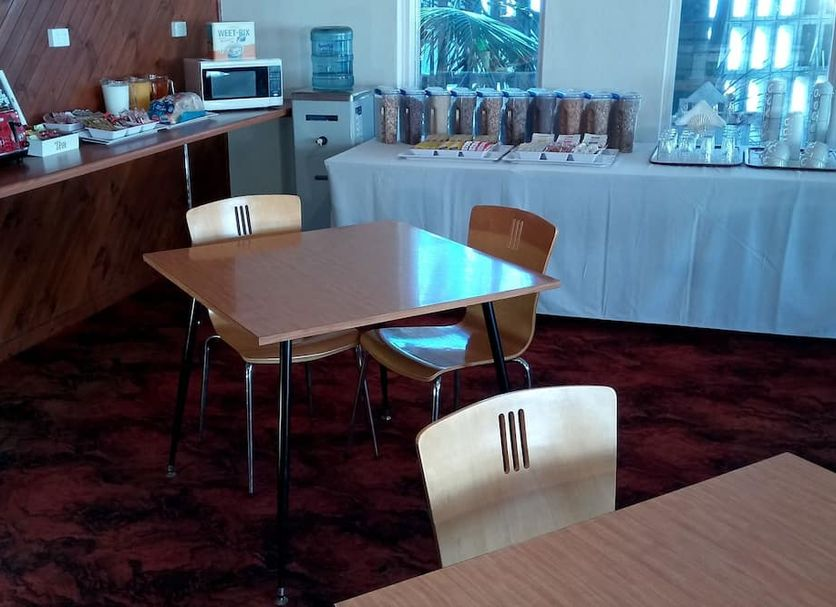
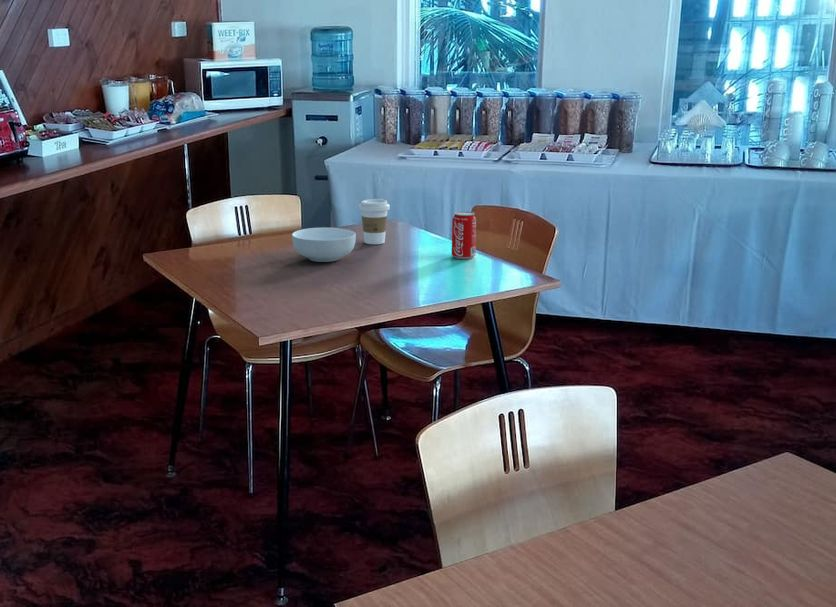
+ coffee cup (374, 221)
+ cereal bowl (324, 246)
+ beverage can (463, 235)
